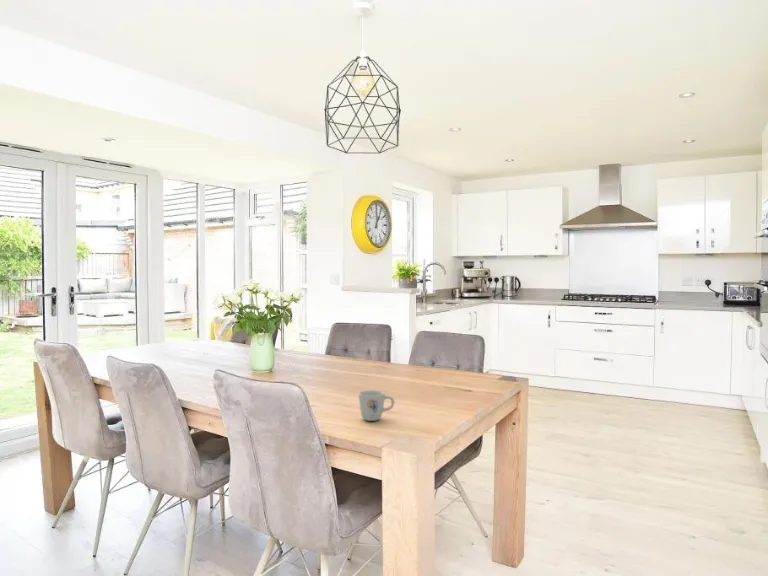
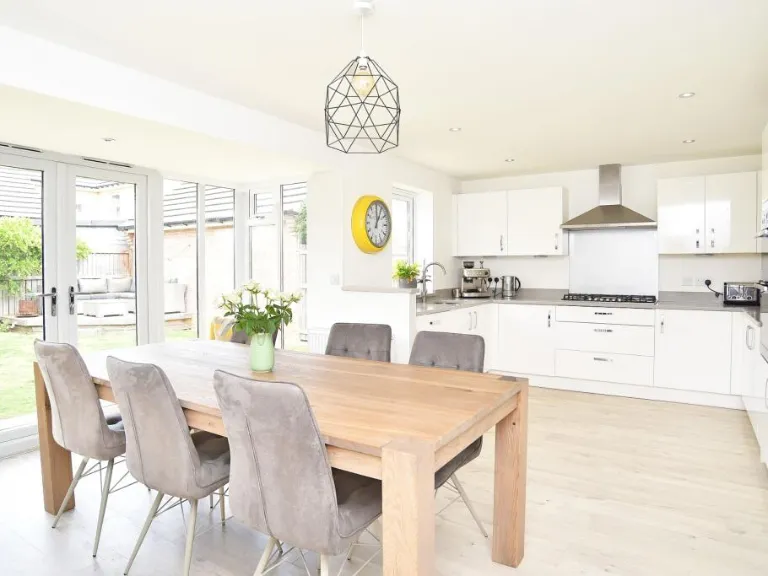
- mug (376, 405)
